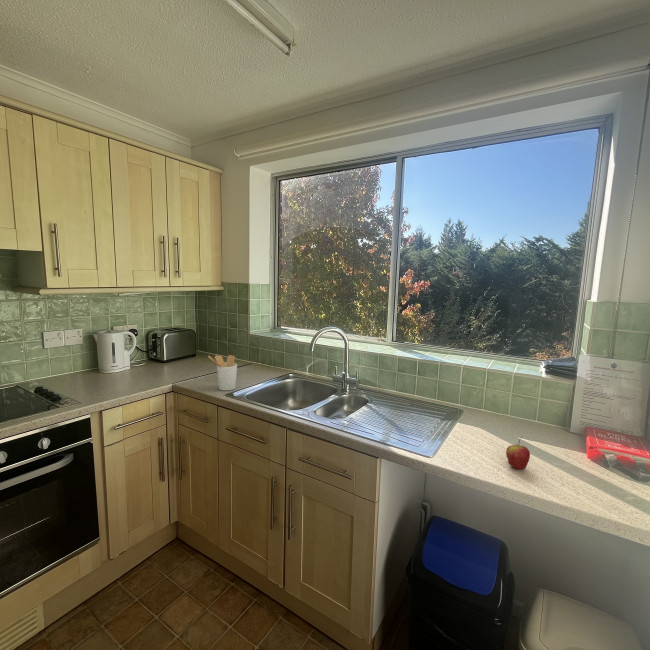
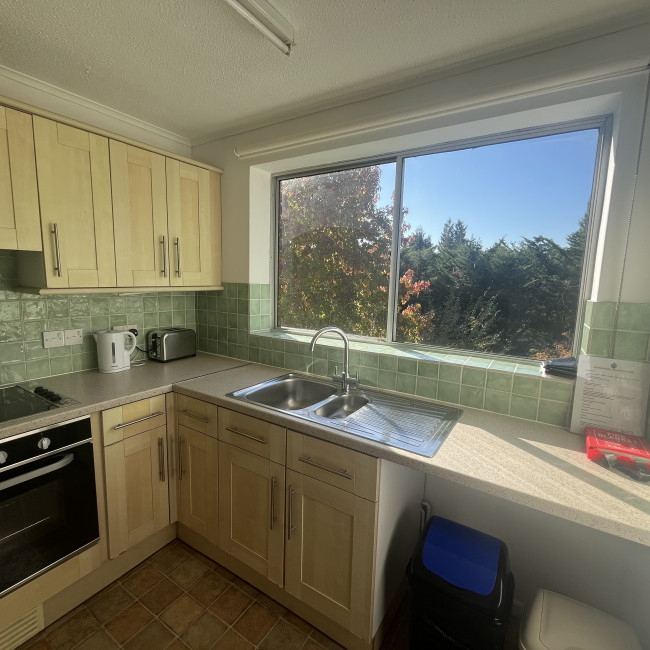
- utensil holder (222, 371)
- fruit (518, 452)
